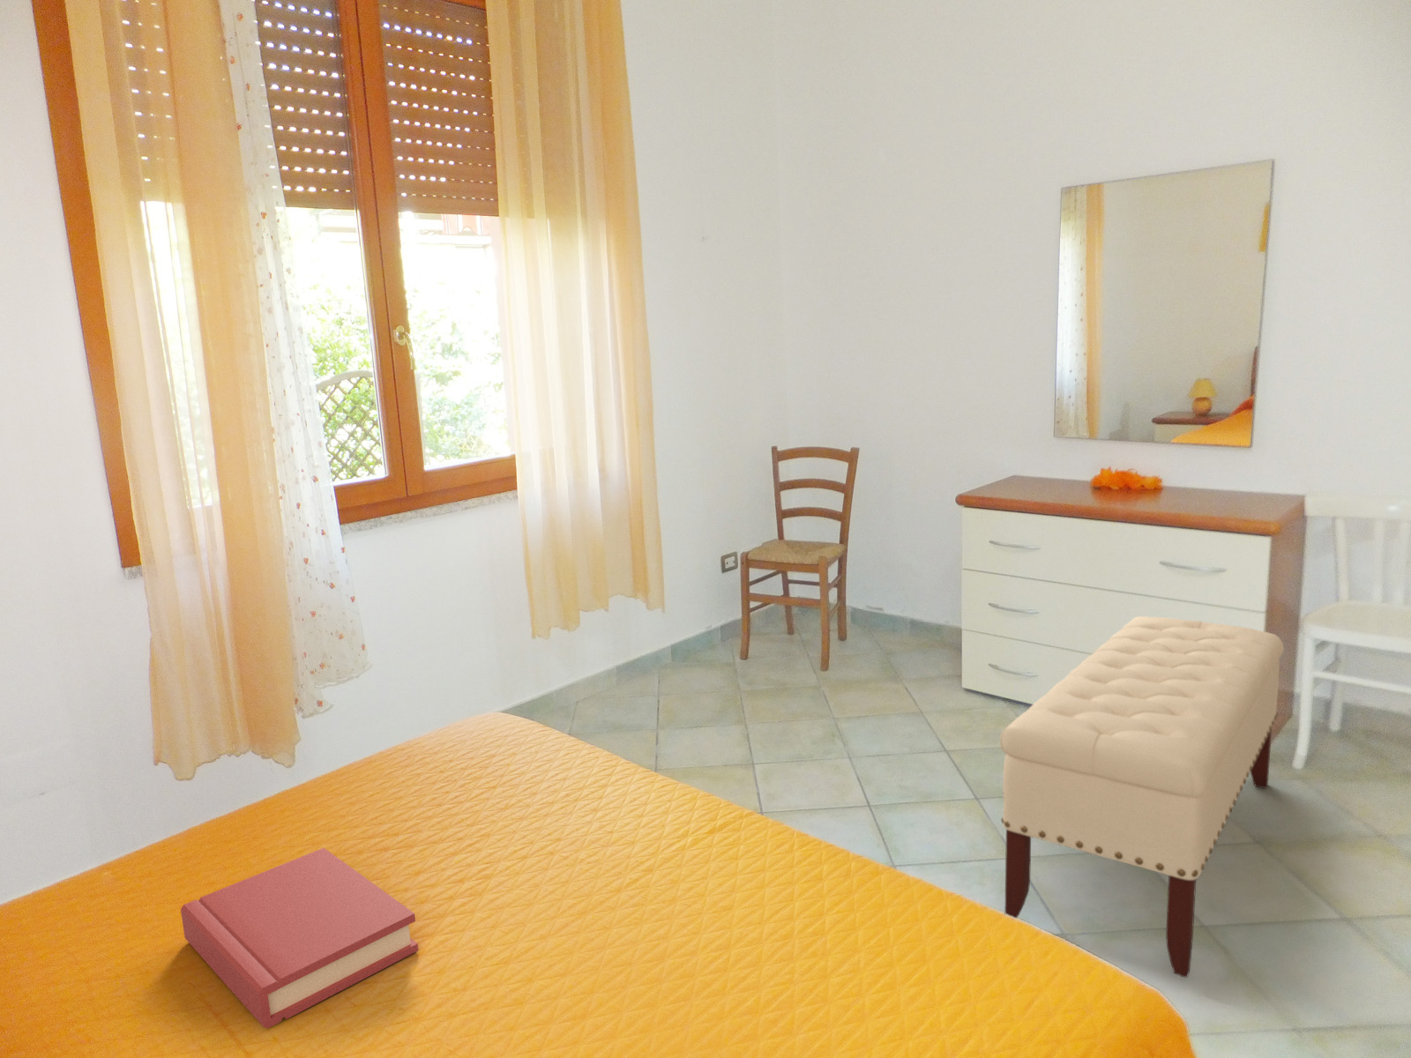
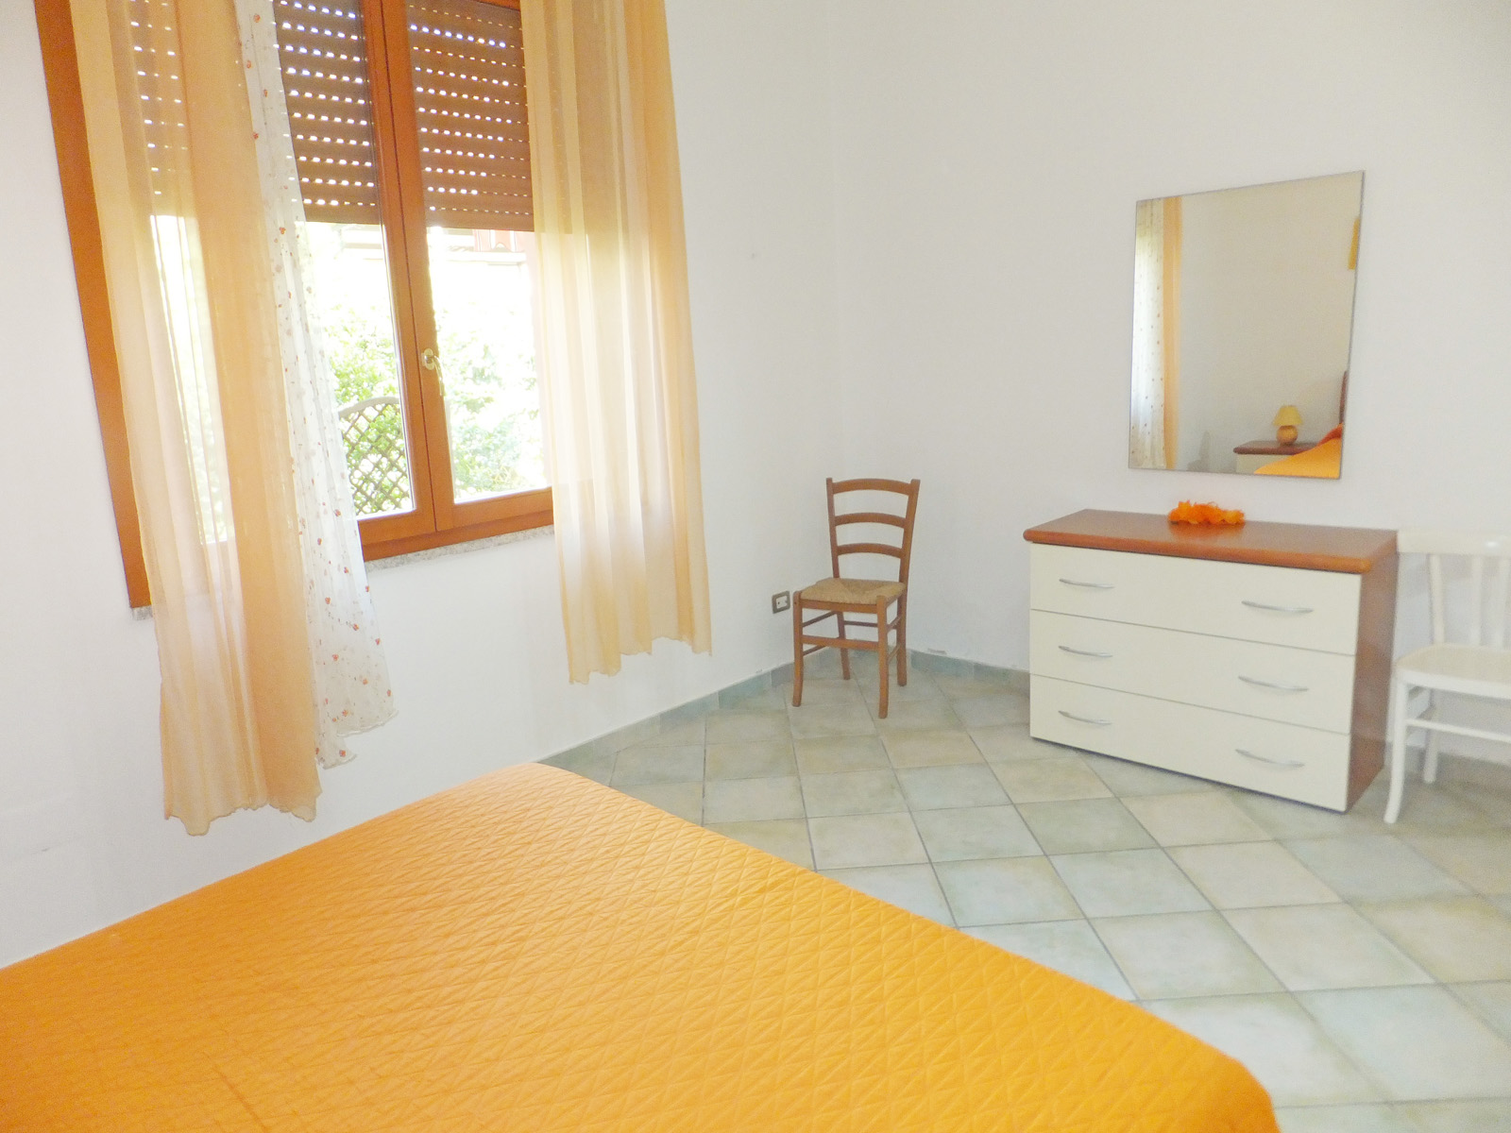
- hardback book (297, 928)
- bench (1154, 759)
